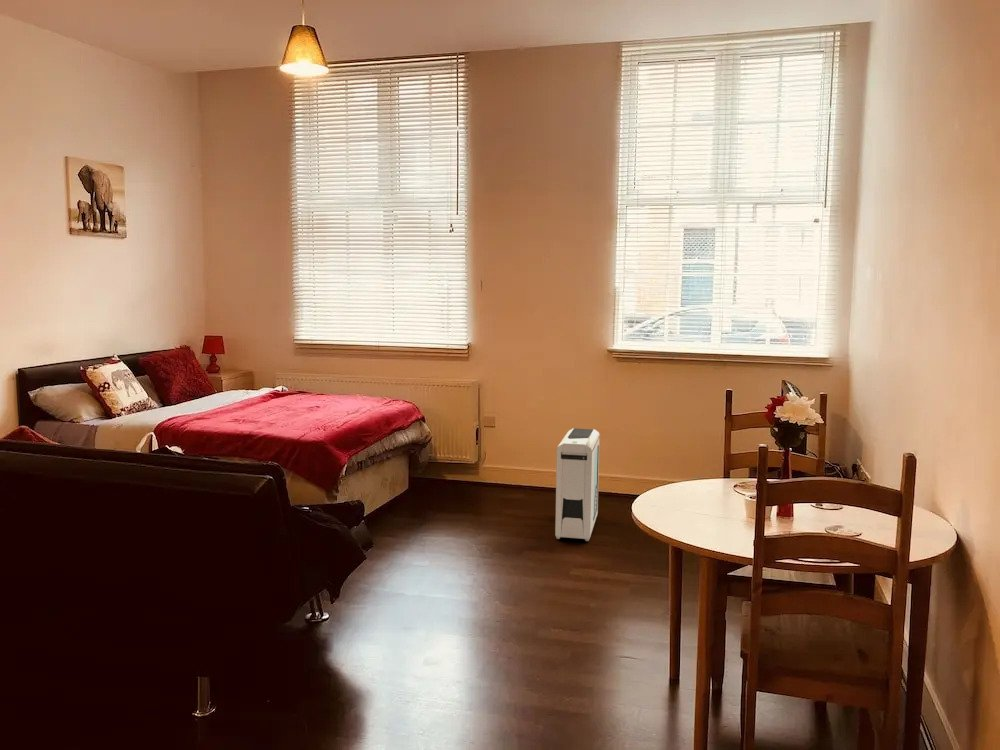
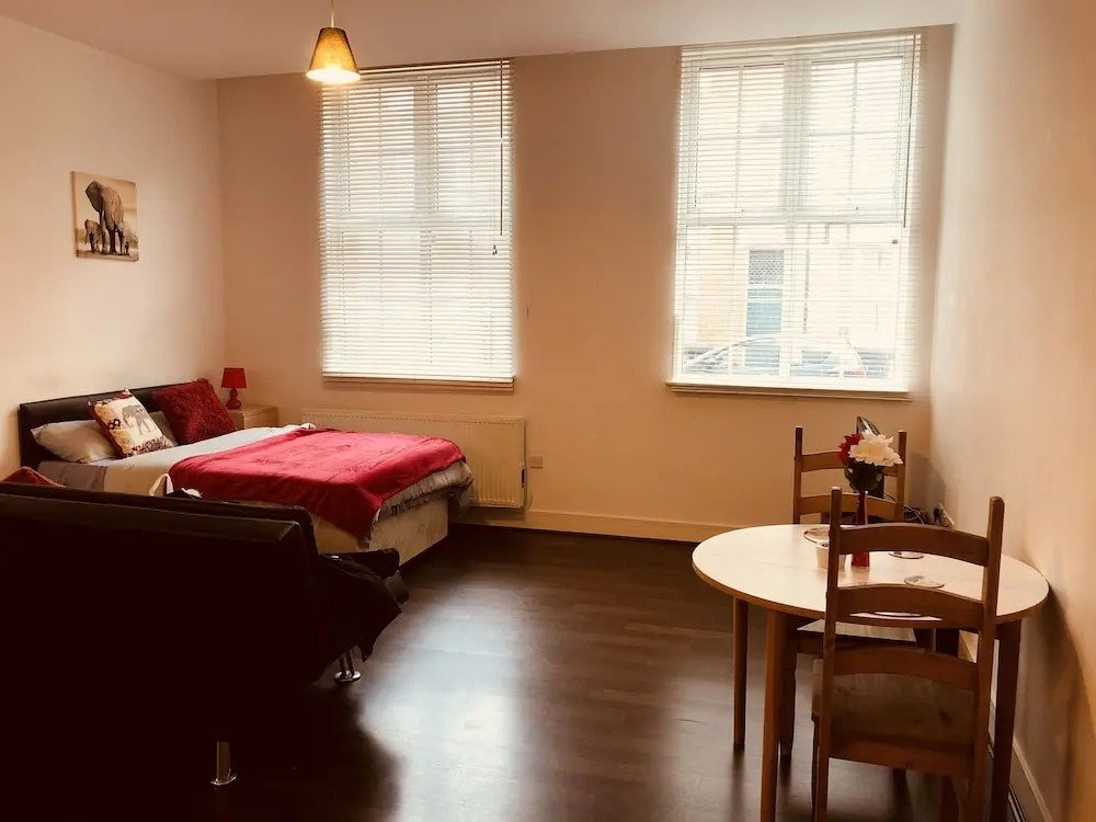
- air purifier (578, 481)
